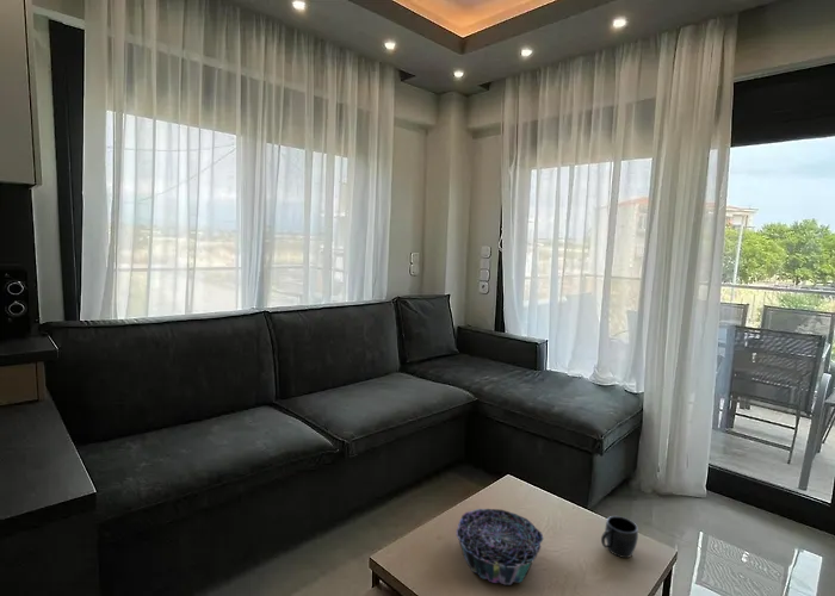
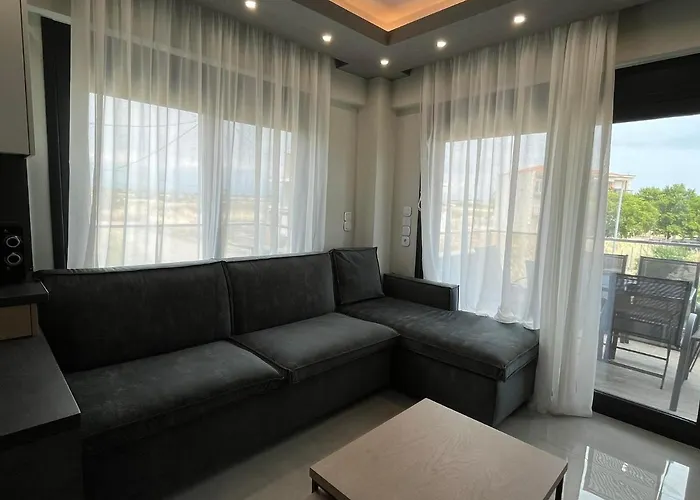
- mug (617, 536)
- decorative bowl (499, 546)
